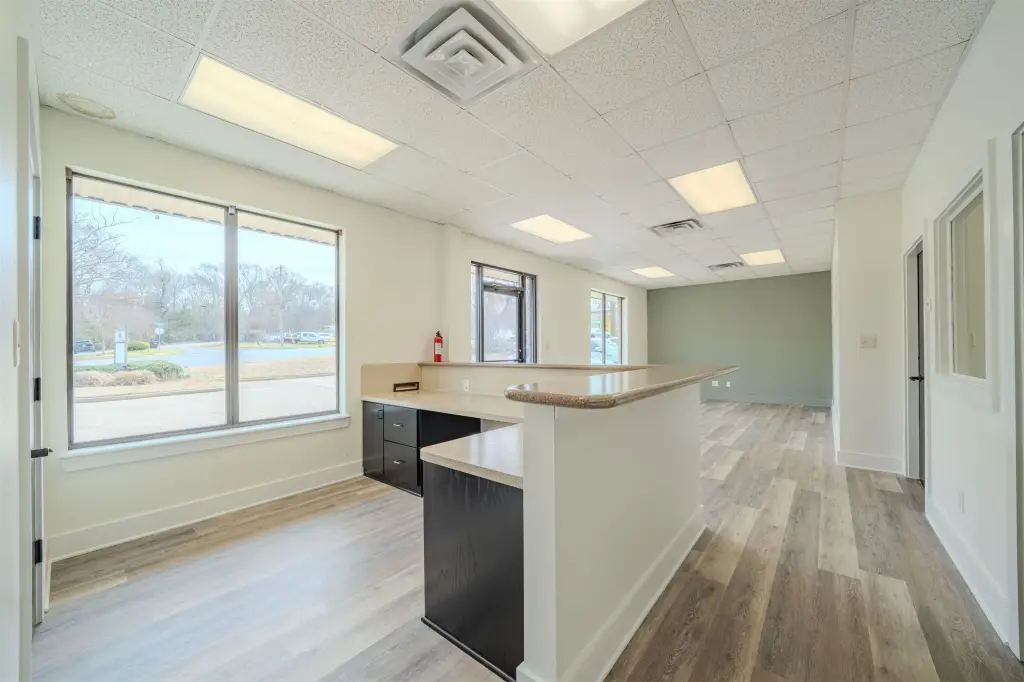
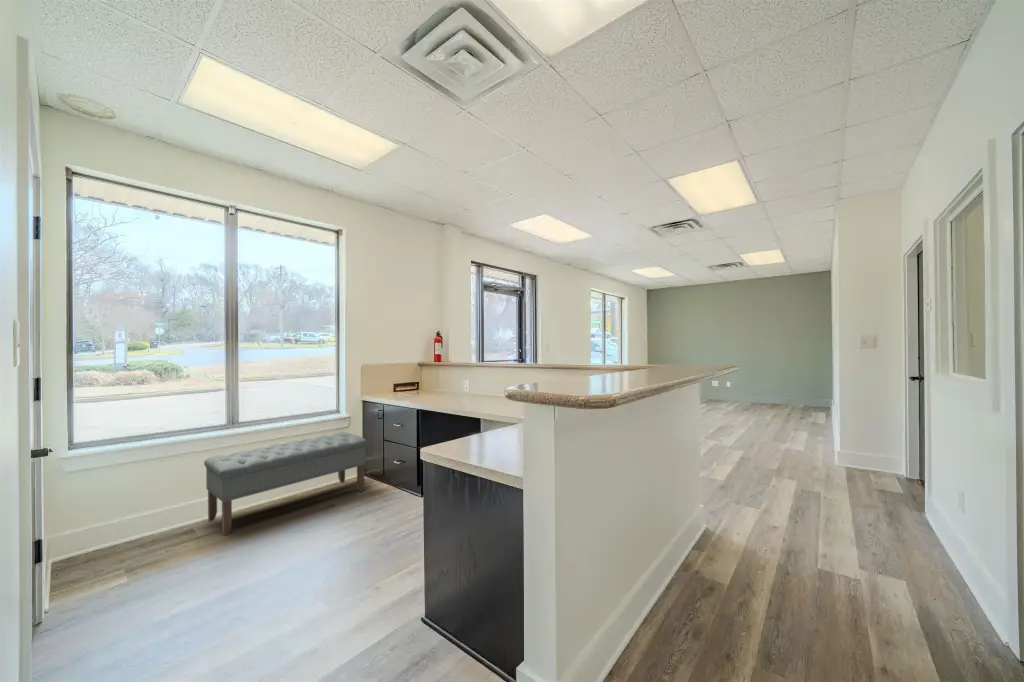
+ bench (292, 474)
